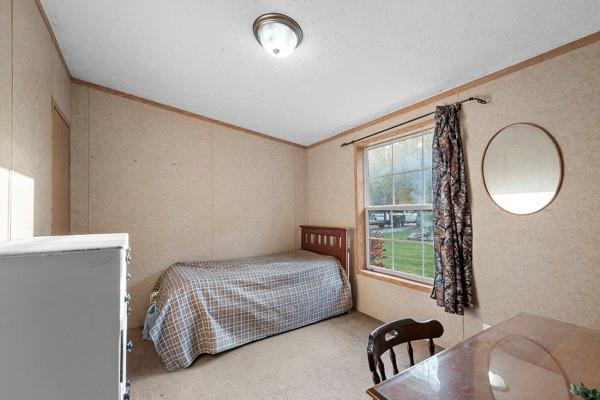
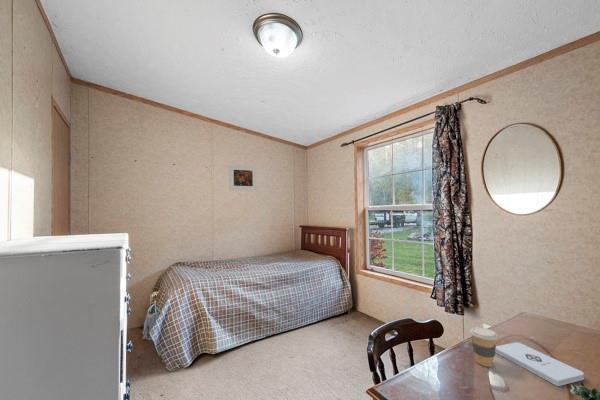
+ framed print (243, 178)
+ notepad (535, 361)
+ coffee cup (483, 346)
